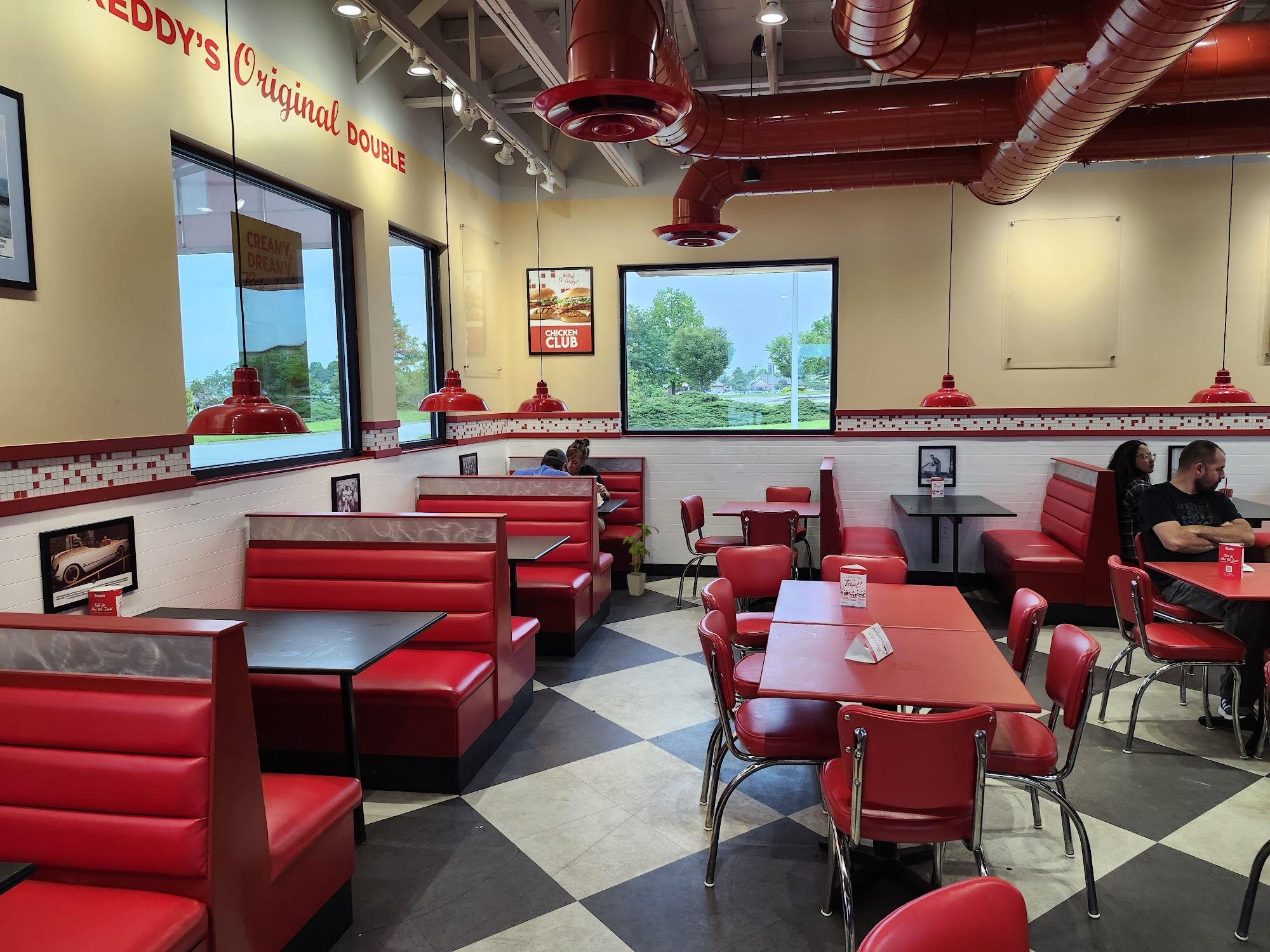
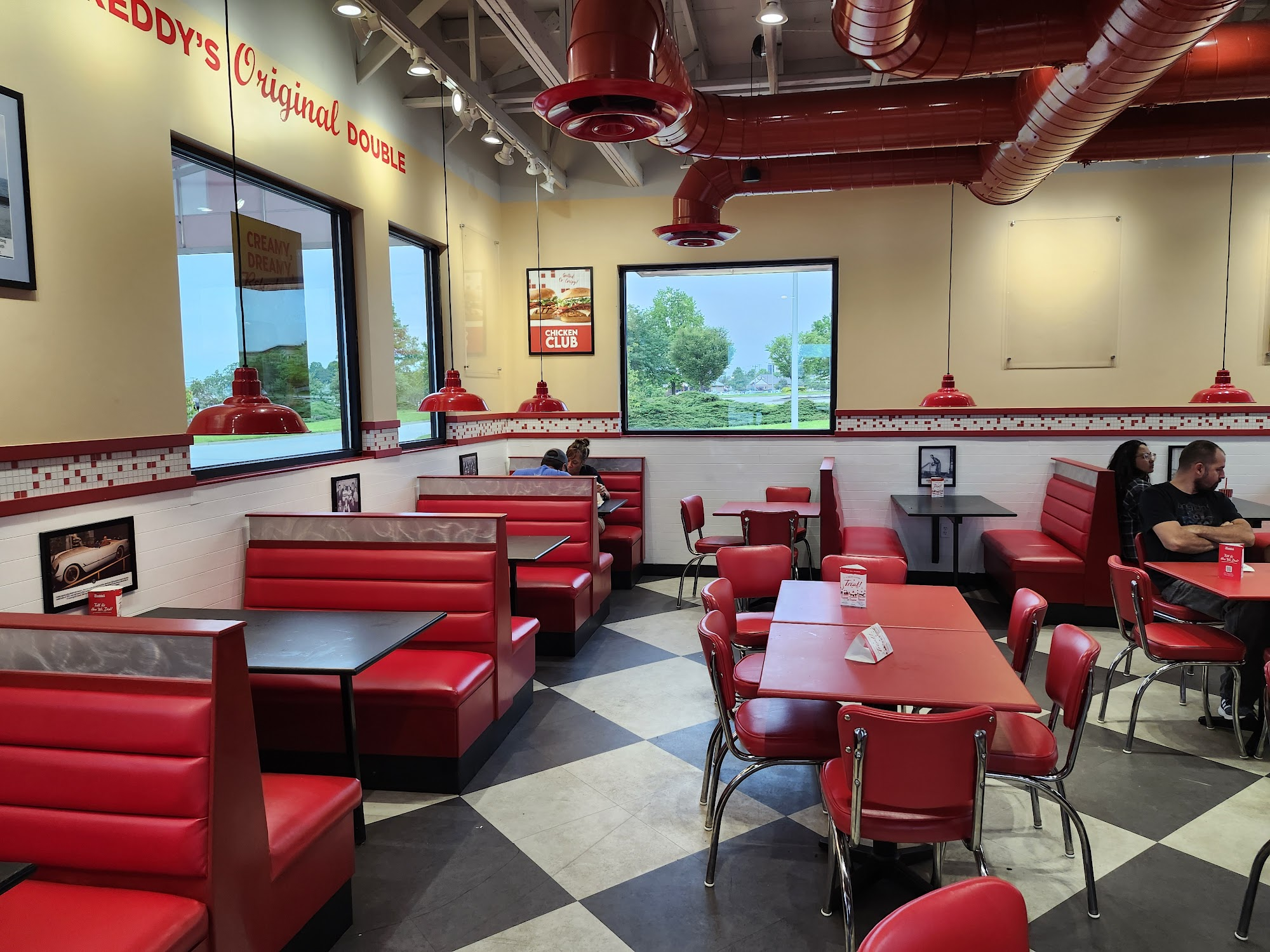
- house plant (641, 559)
